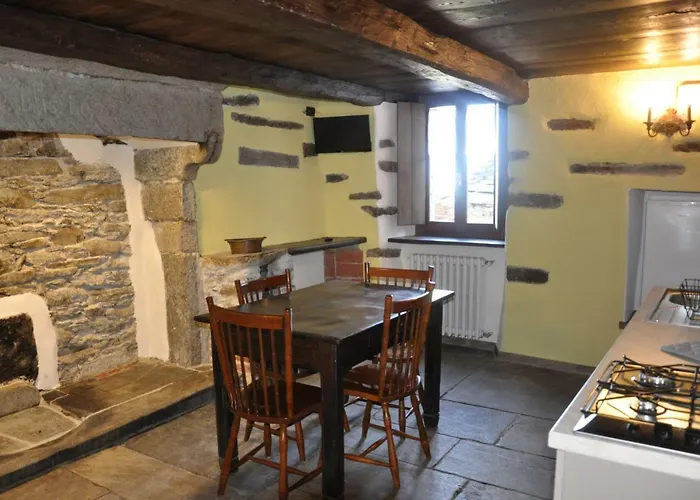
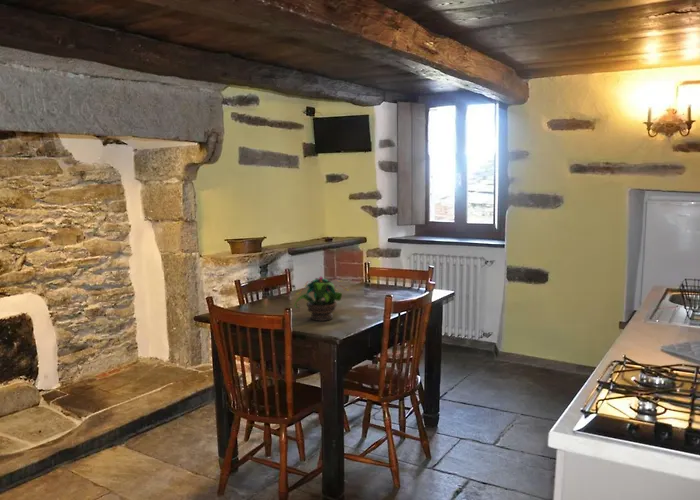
+ potted flower (321, 298)
